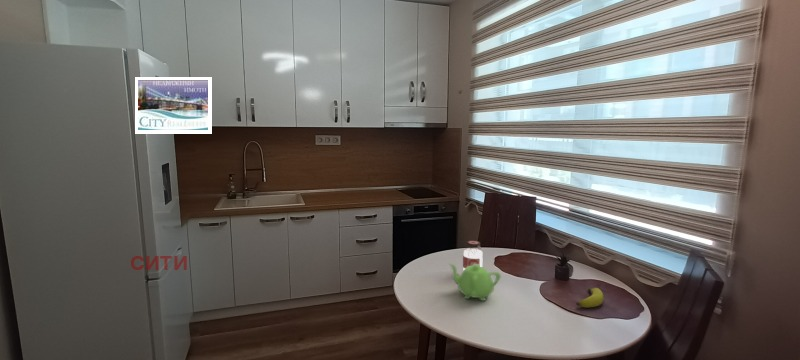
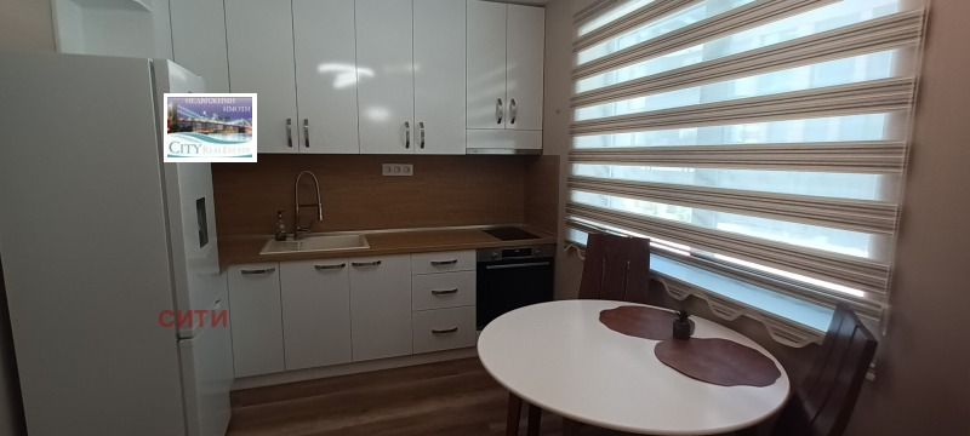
- banana (591, 295)
- teapot (473, 280)
- jar (472, 258)
